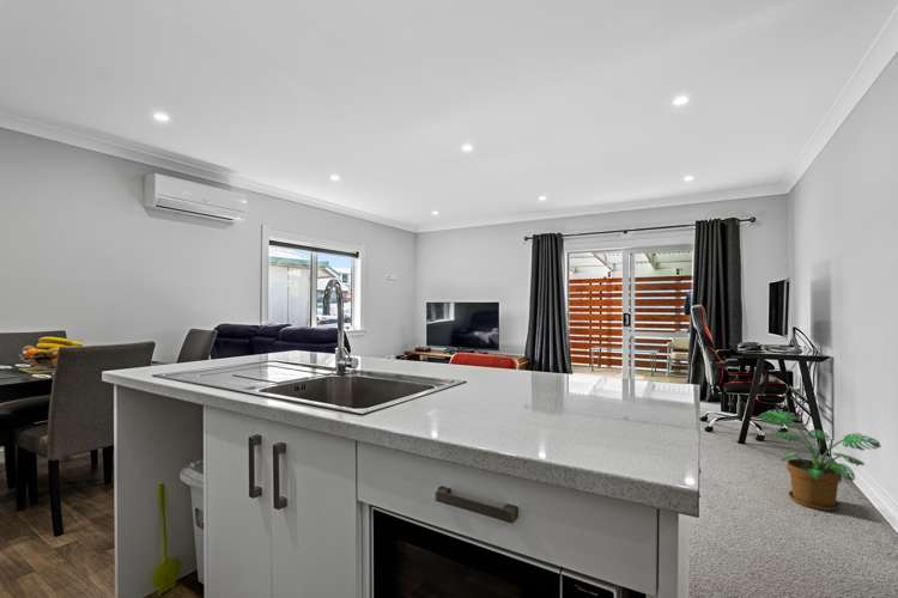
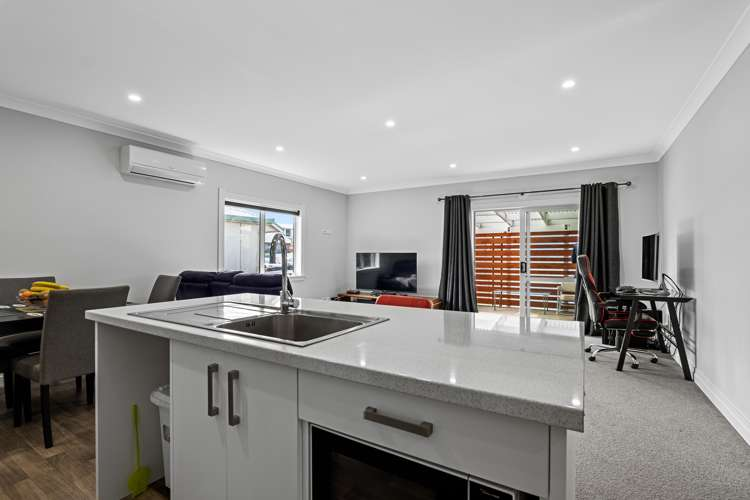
- potted plant (813, 458)
